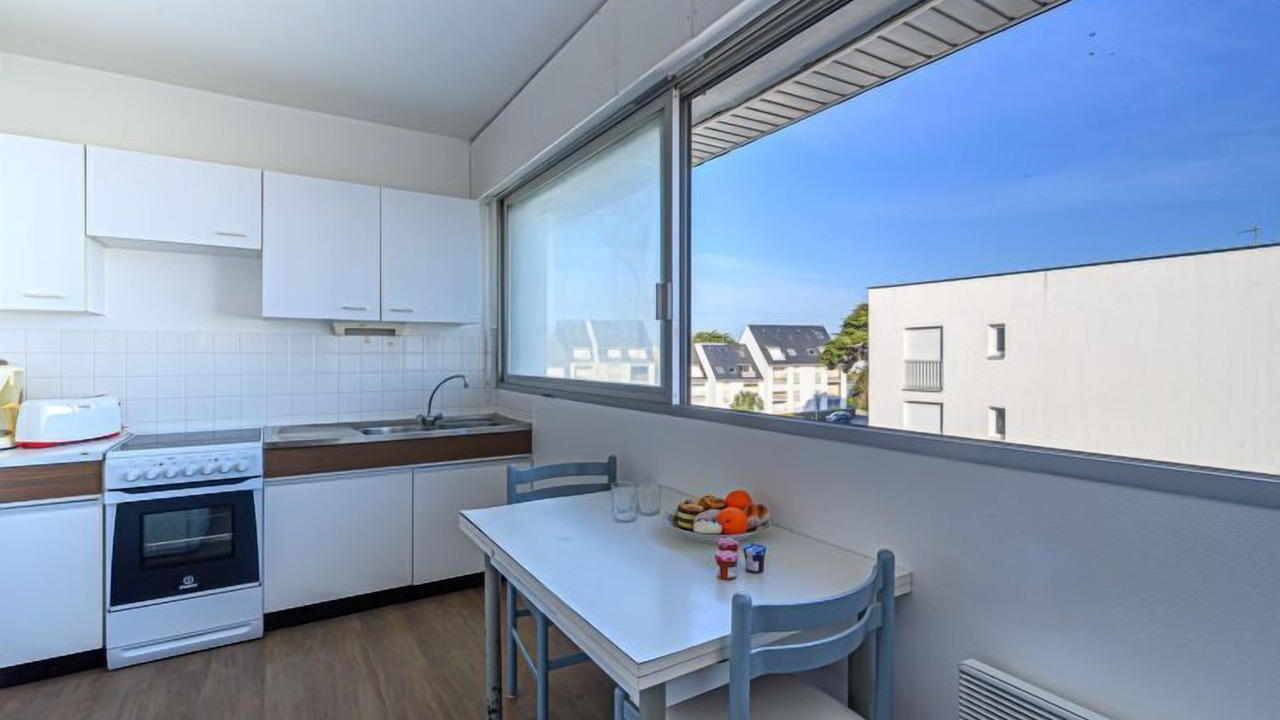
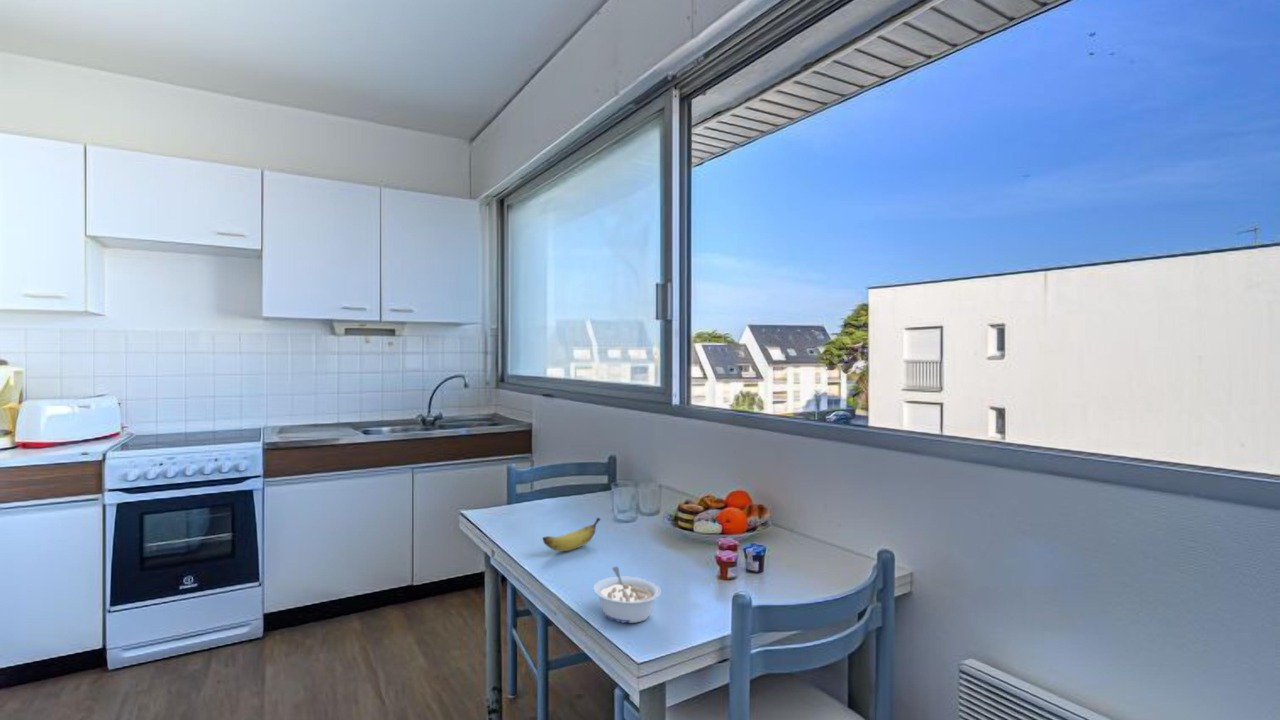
+ banana (572, 536)
+ legume (624, 597)
